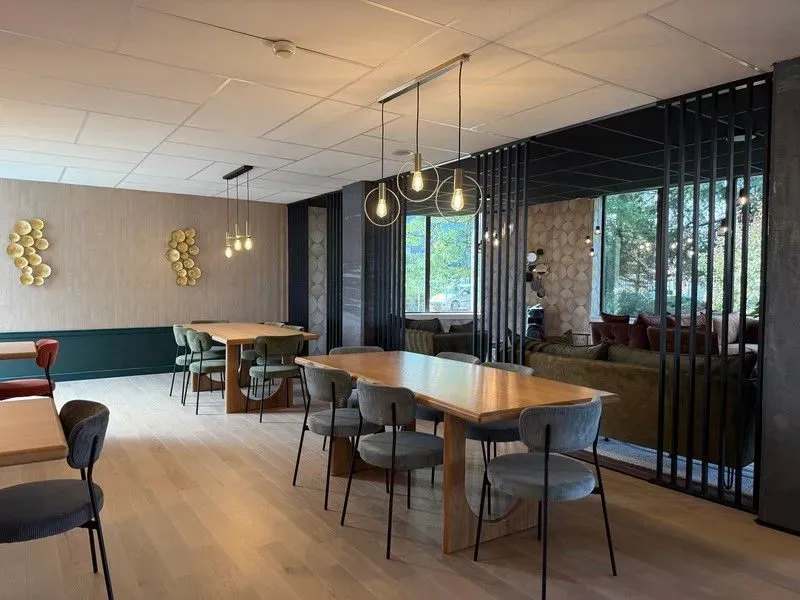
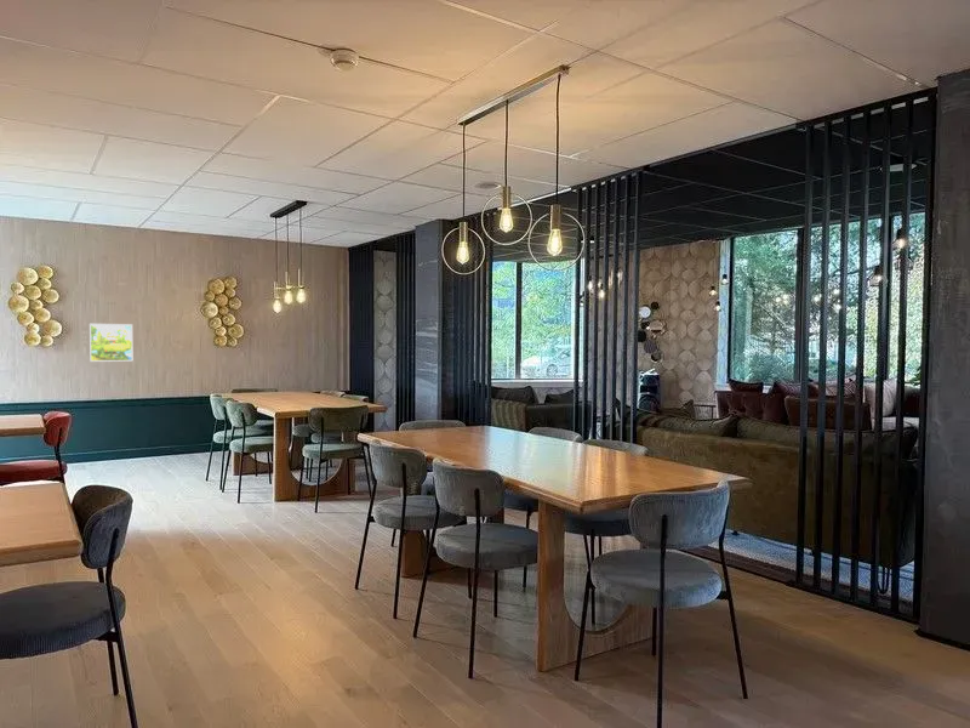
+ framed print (110, 342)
